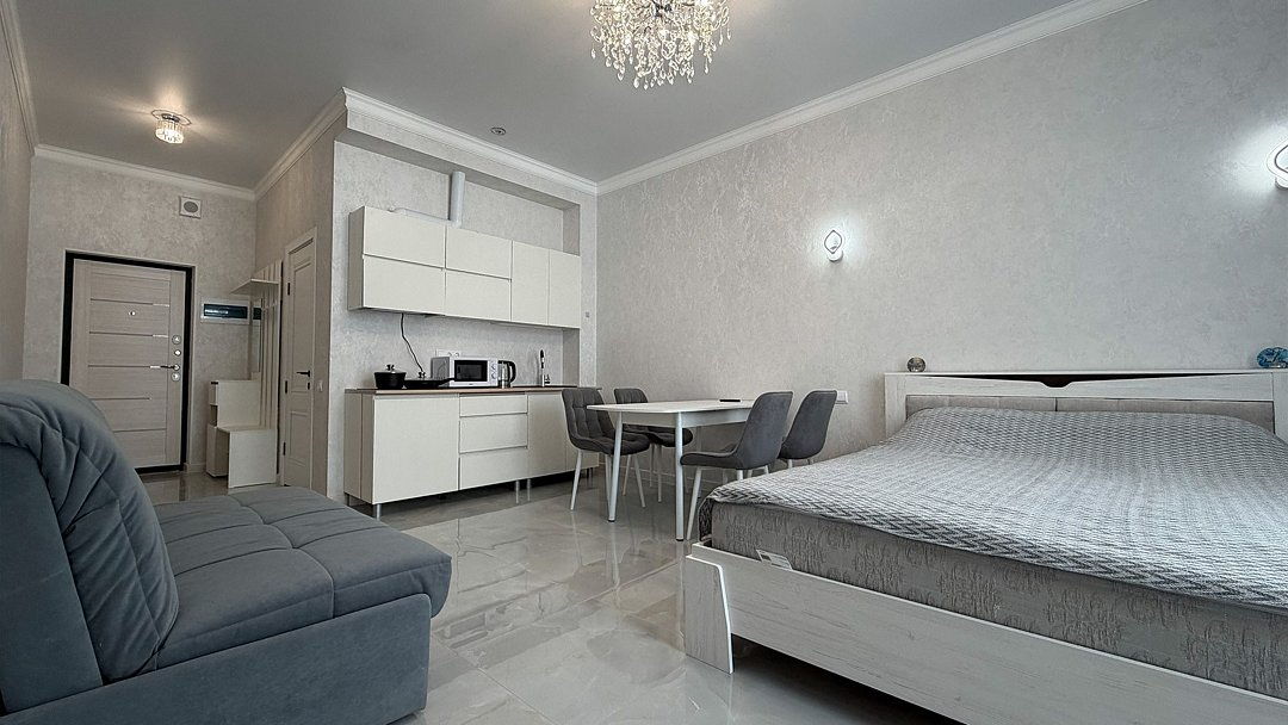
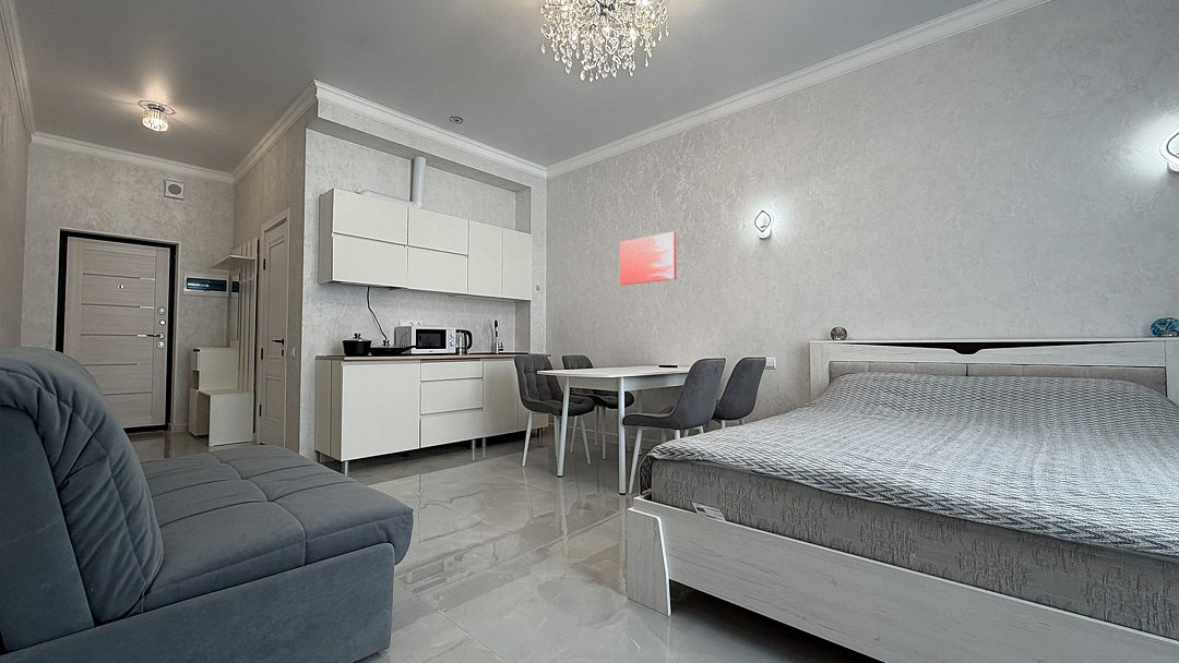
+ wall art (646, 260)
